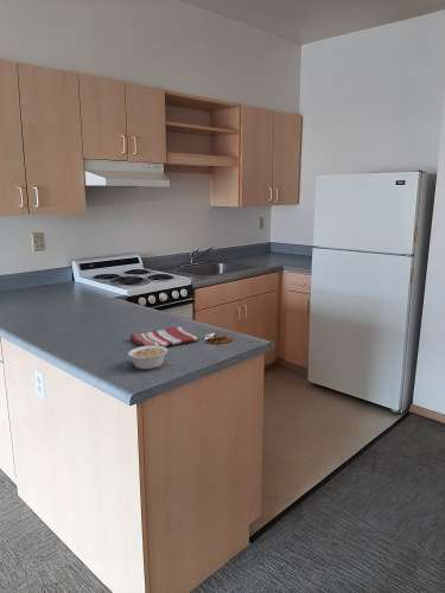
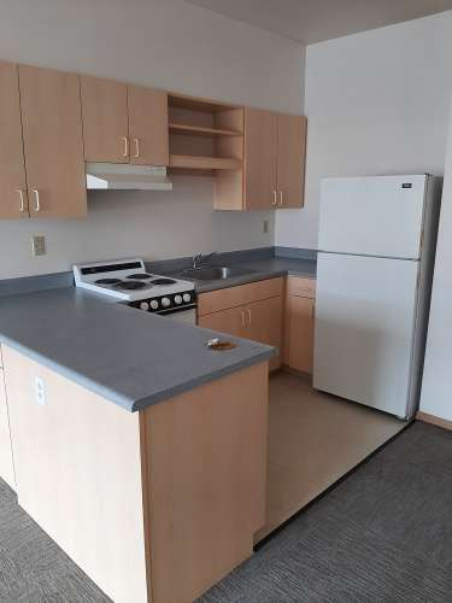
- dish towel (164, 337)
- legume (150, 356)
